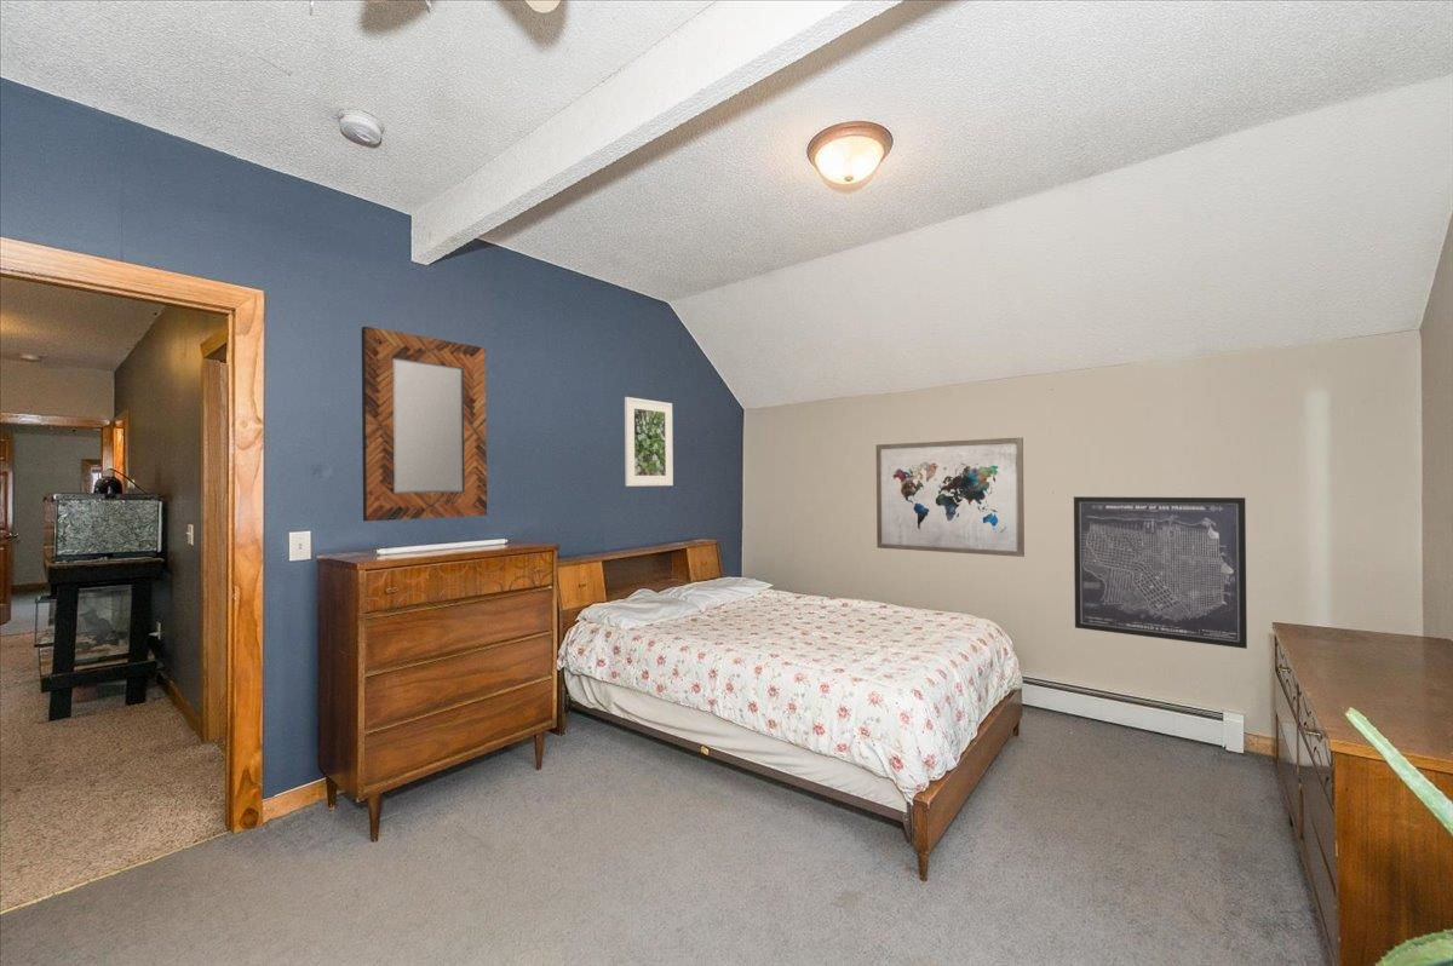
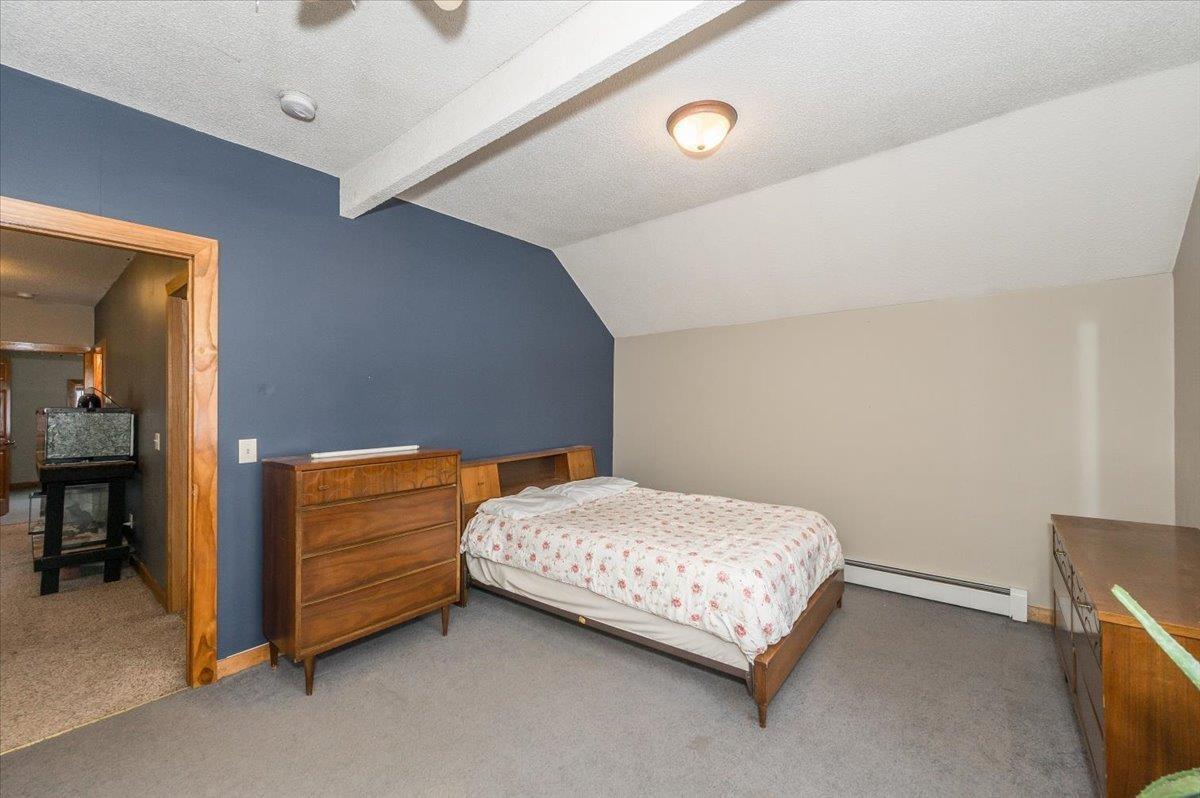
- wall art (1154, 567)
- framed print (649, 443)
- wall art (944, 496)
- home mirror (429, 427)
